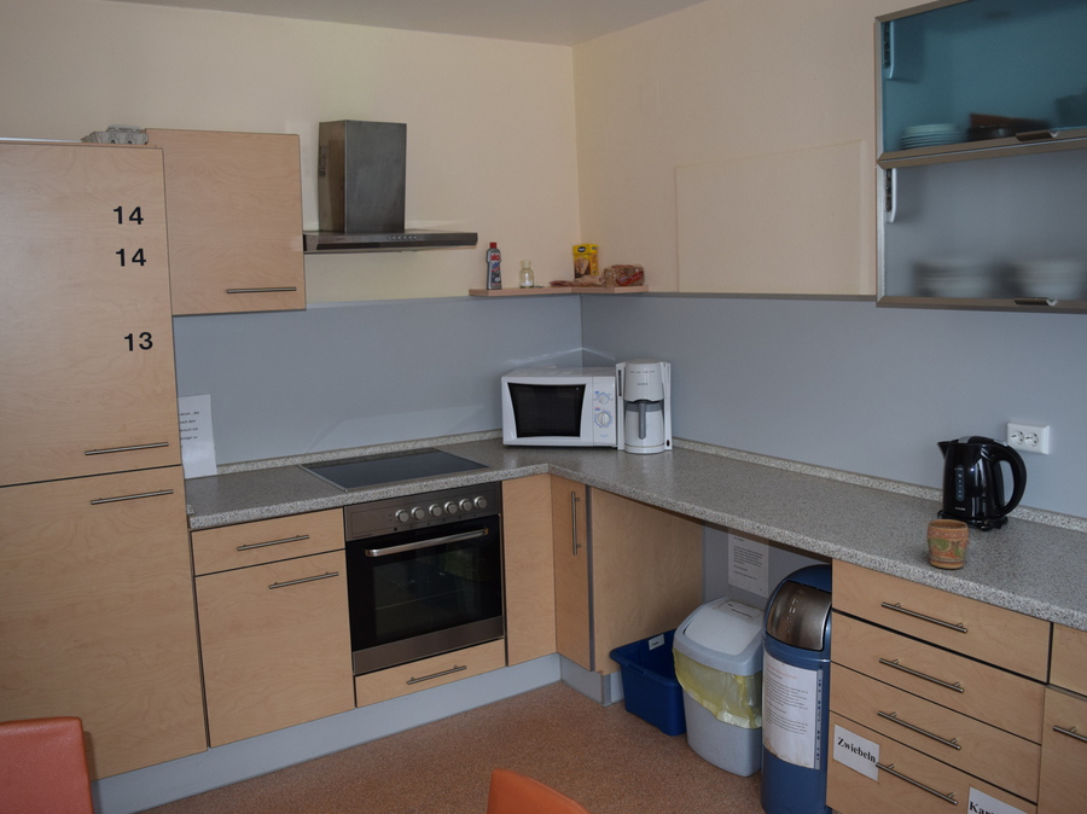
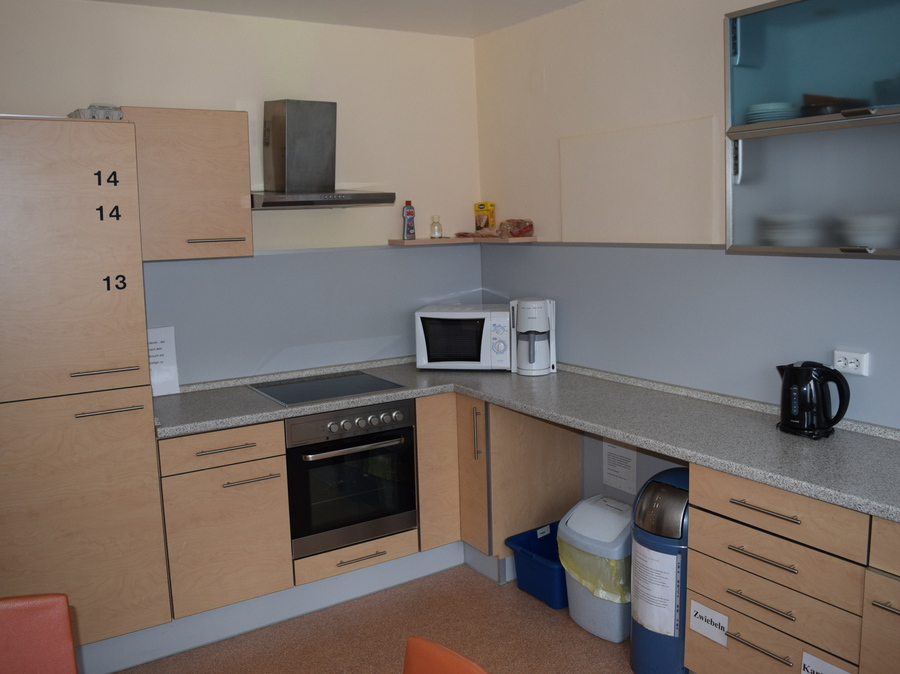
- mug (948, 543)
